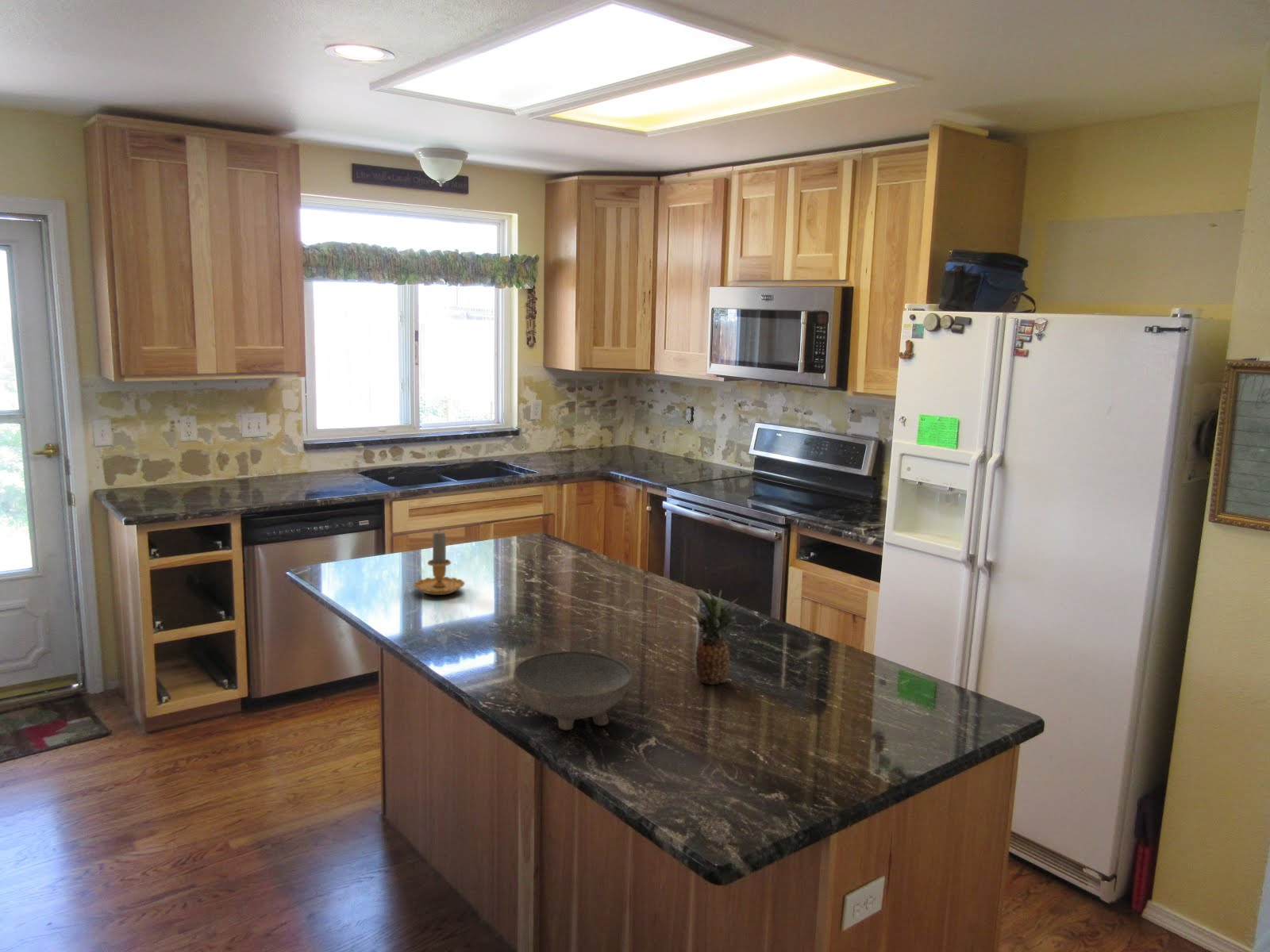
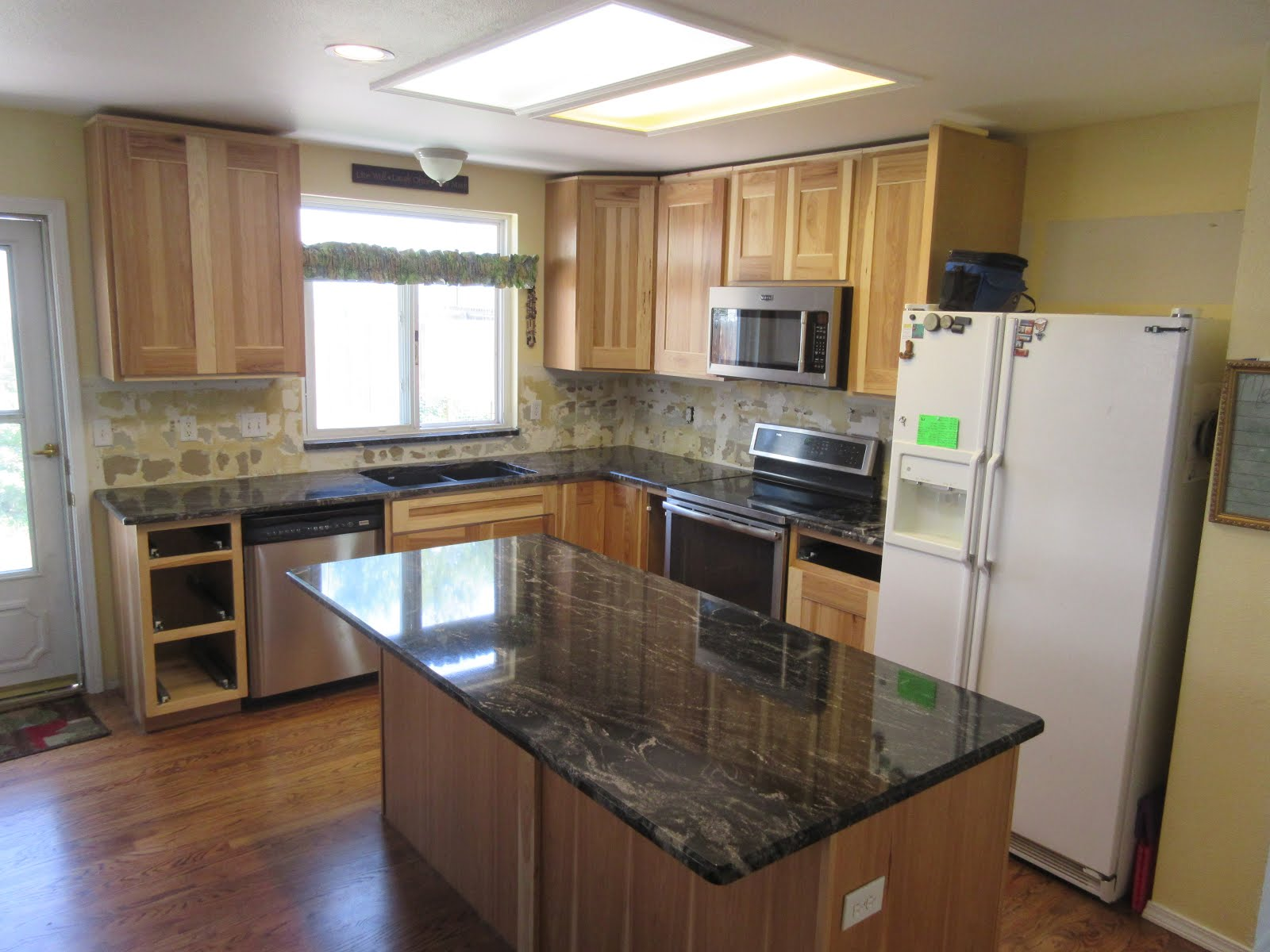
- fruit (716, 635)
- candle (441, 561)
- bowl (572, 695)
